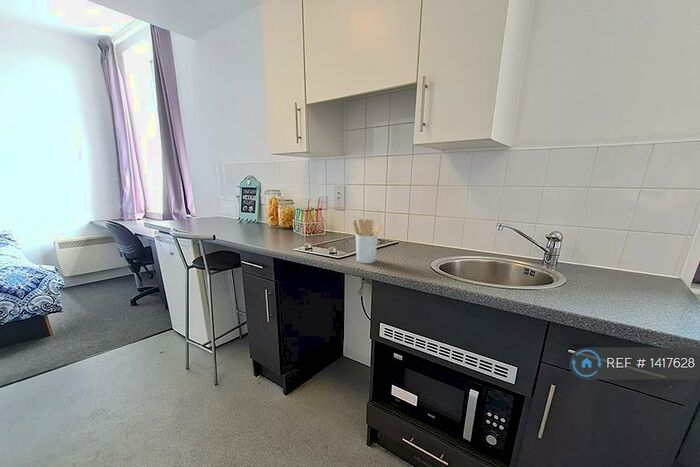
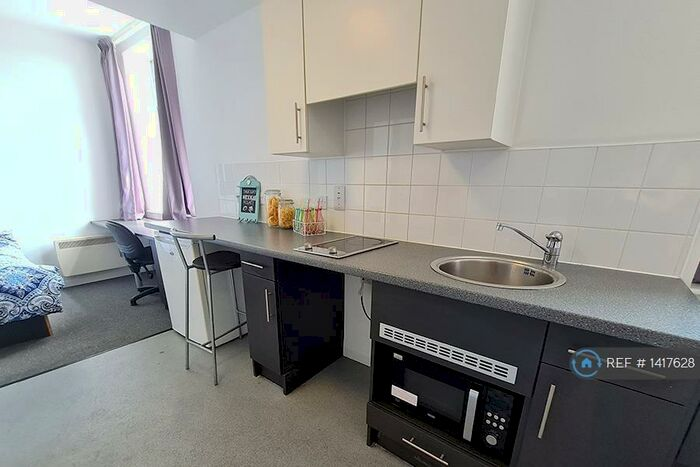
- utensil holder (366, 239)
